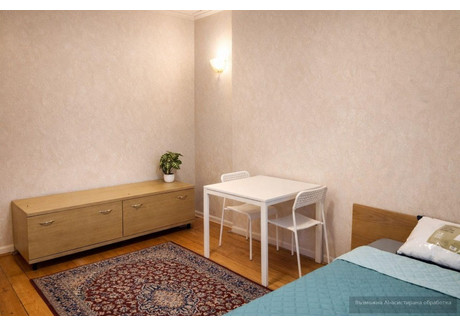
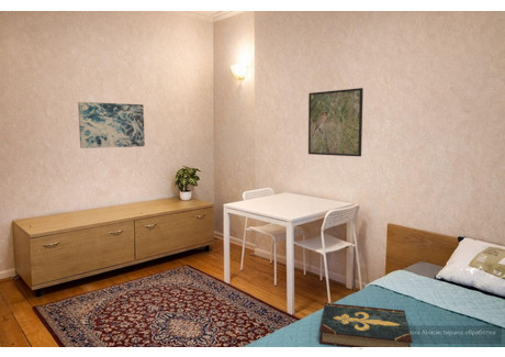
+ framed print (334, 123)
+ wall art (113, 125)
+ book (363, 325)
